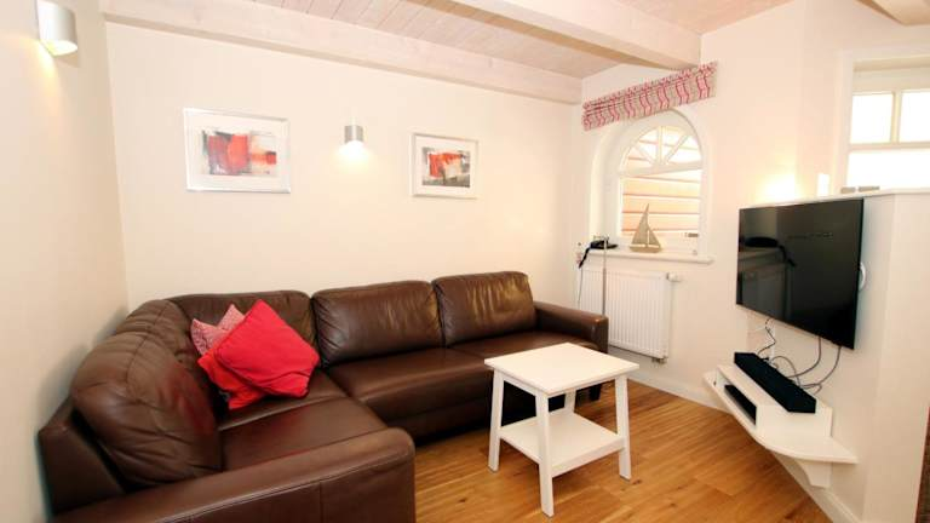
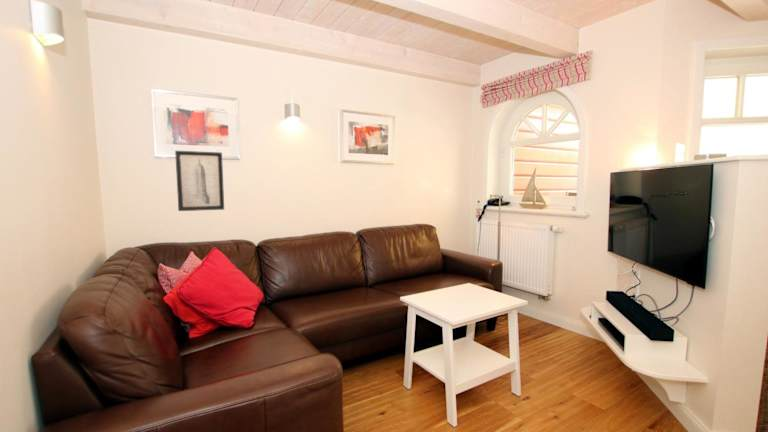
+ wall art (200, 181)
